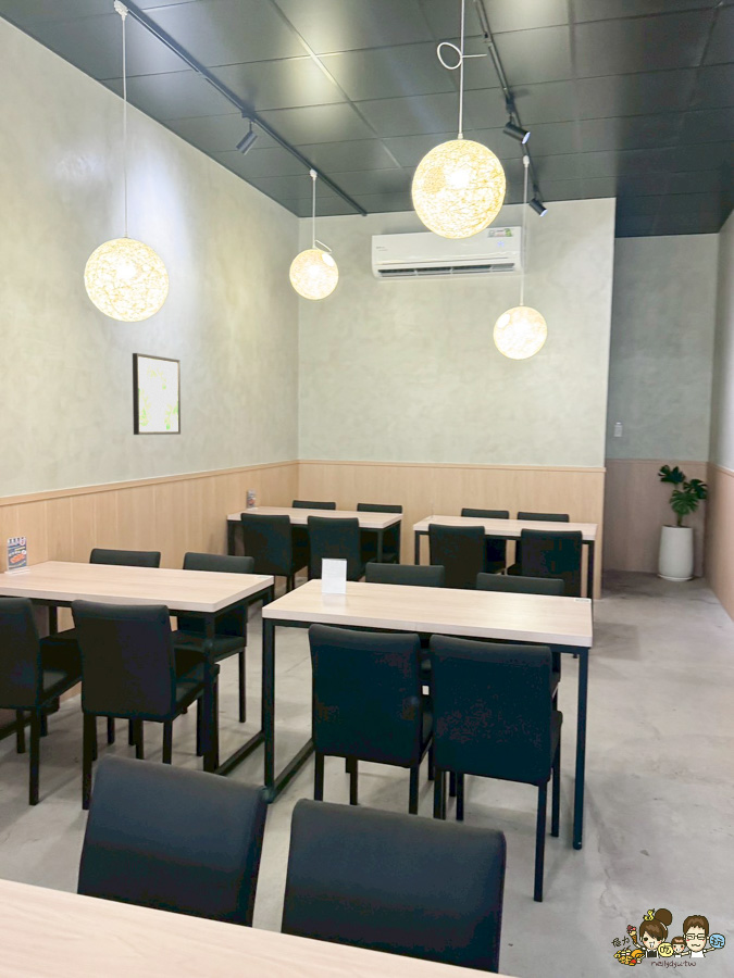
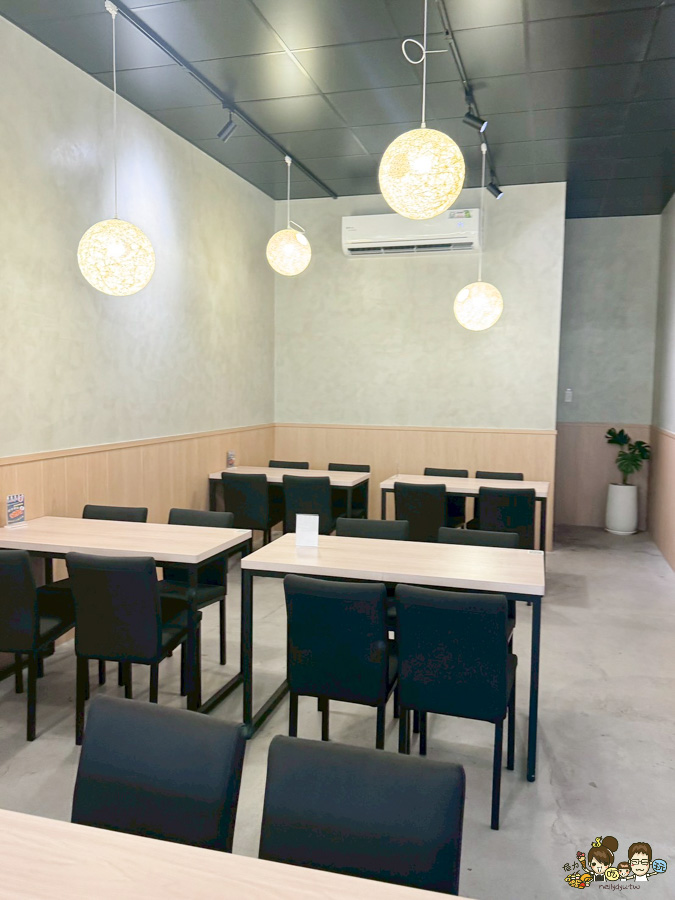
- wall art (158, 396)
